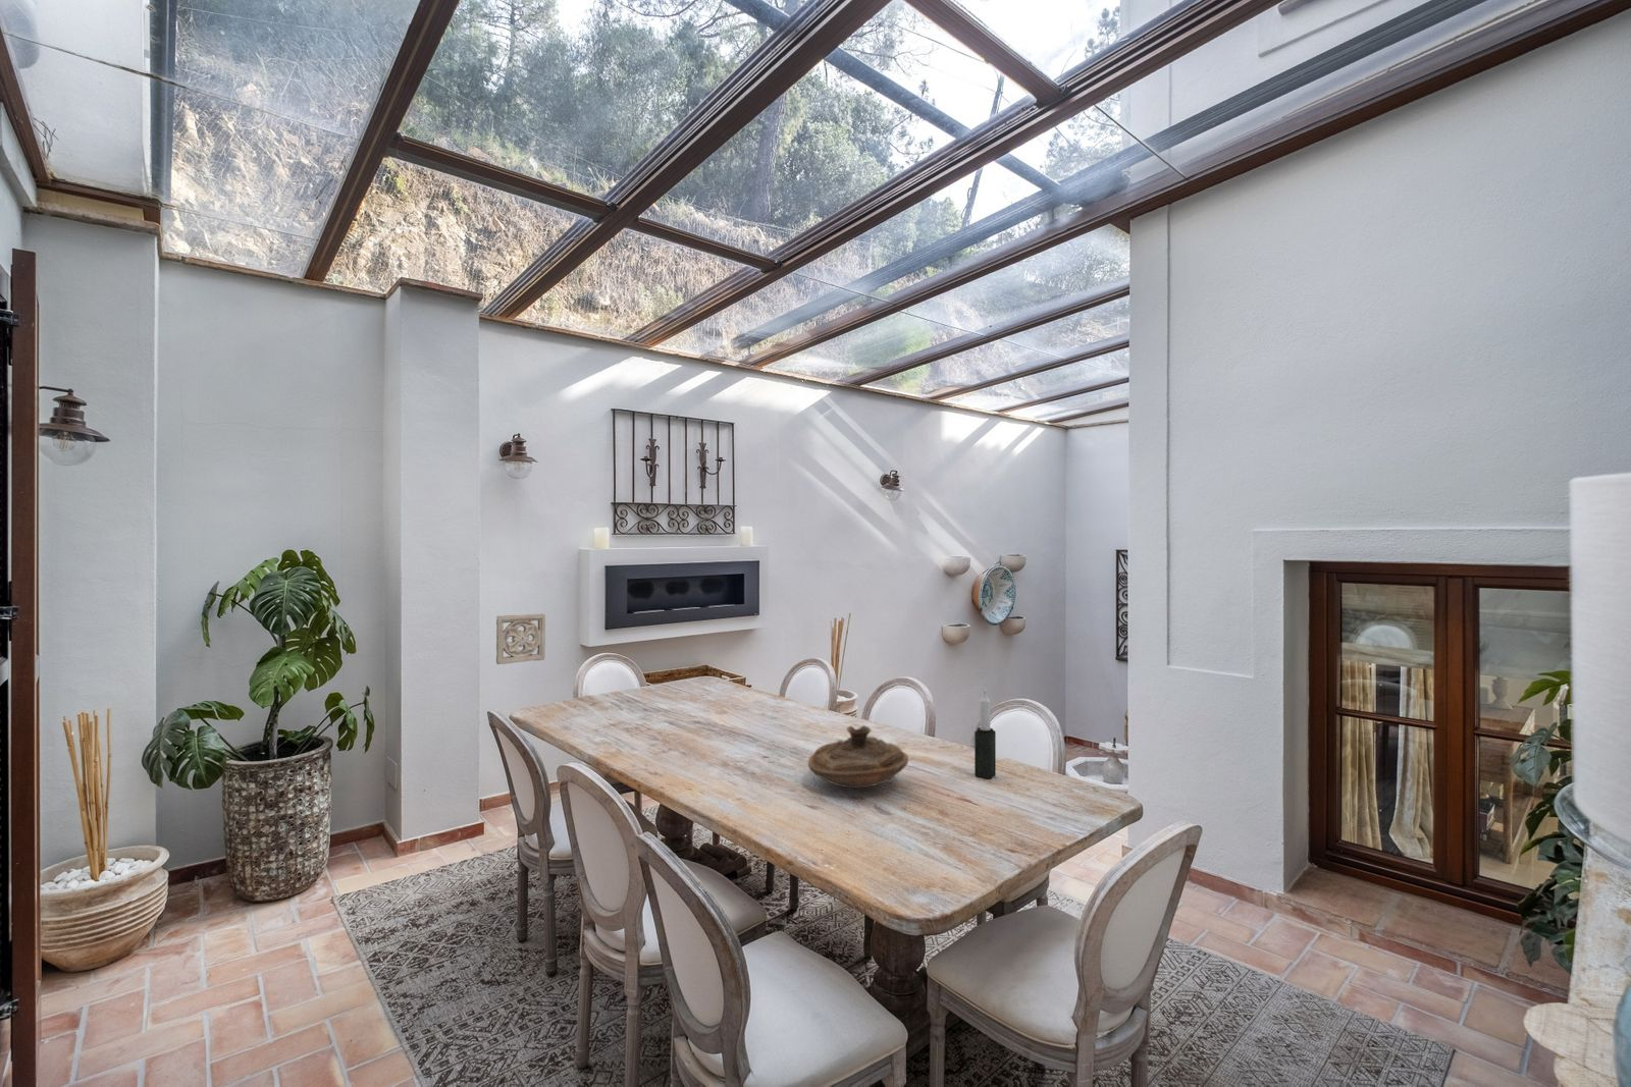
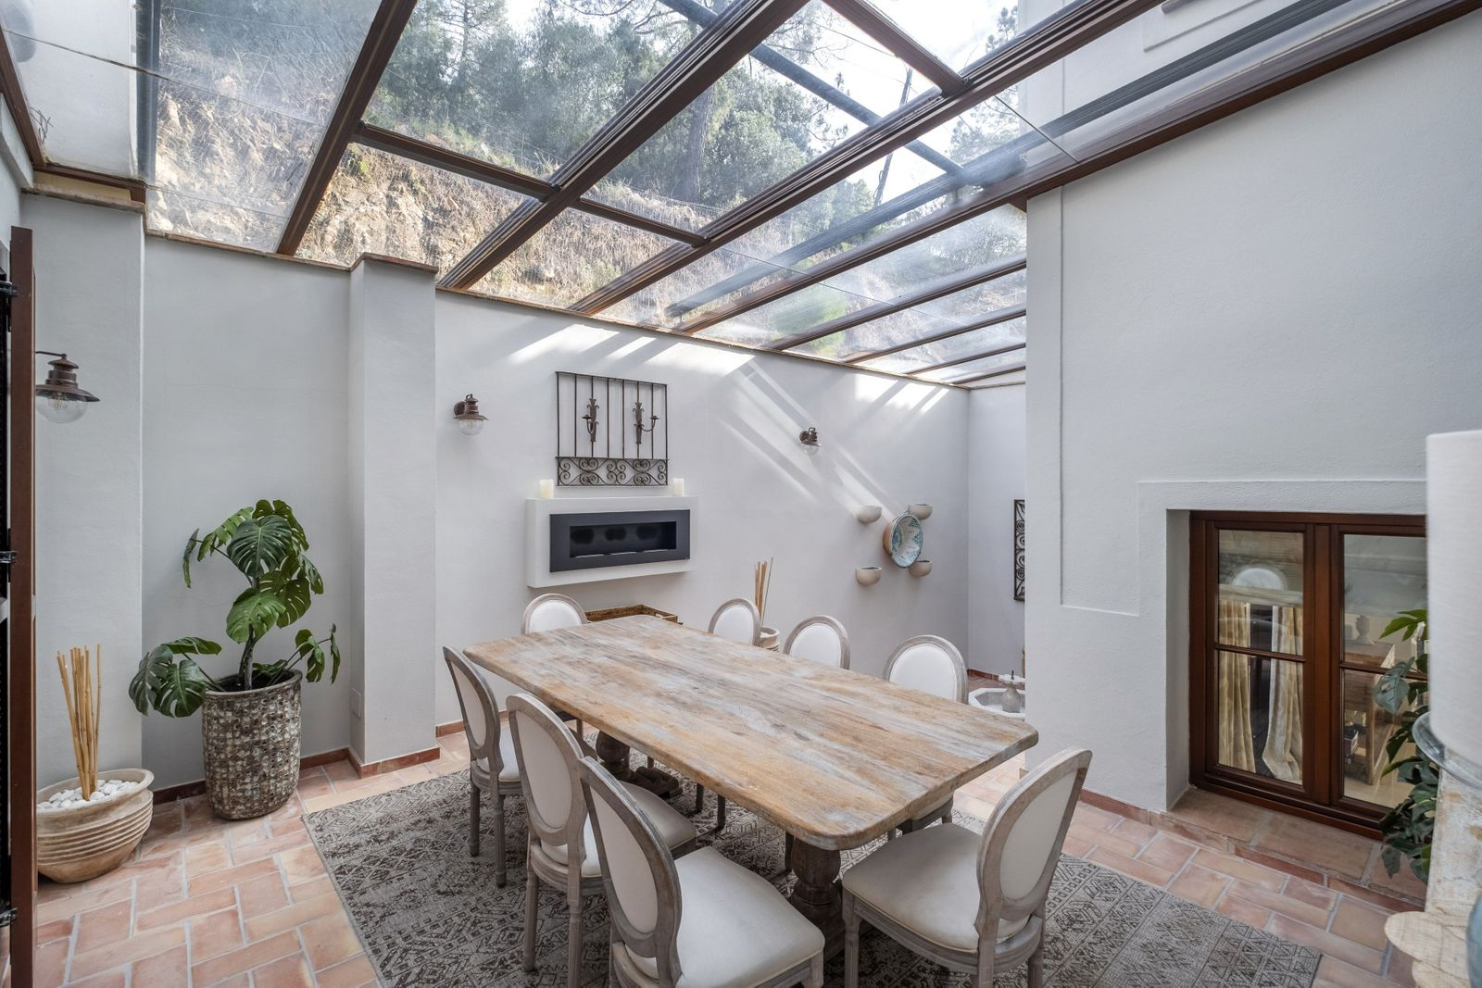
- decorative bowl (857, 753)
- wall ornament (519, 639)
- candle (984, 732)
